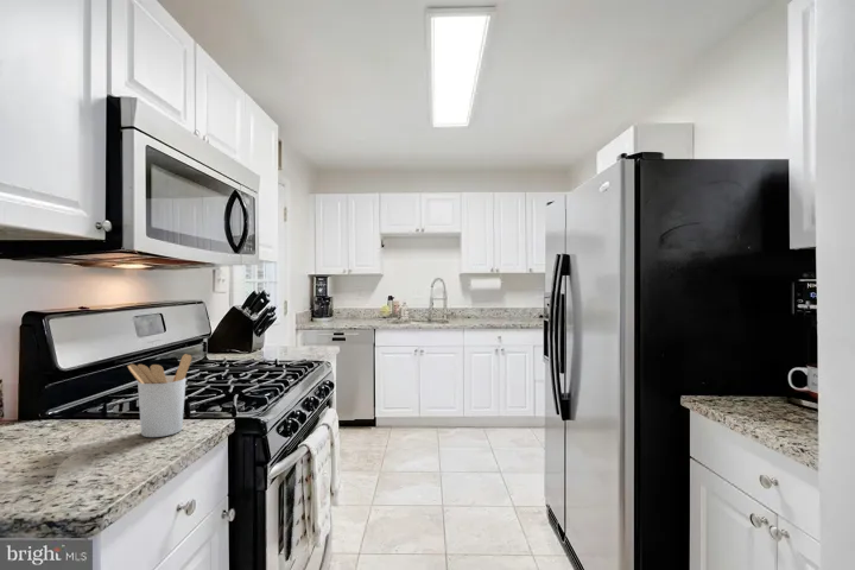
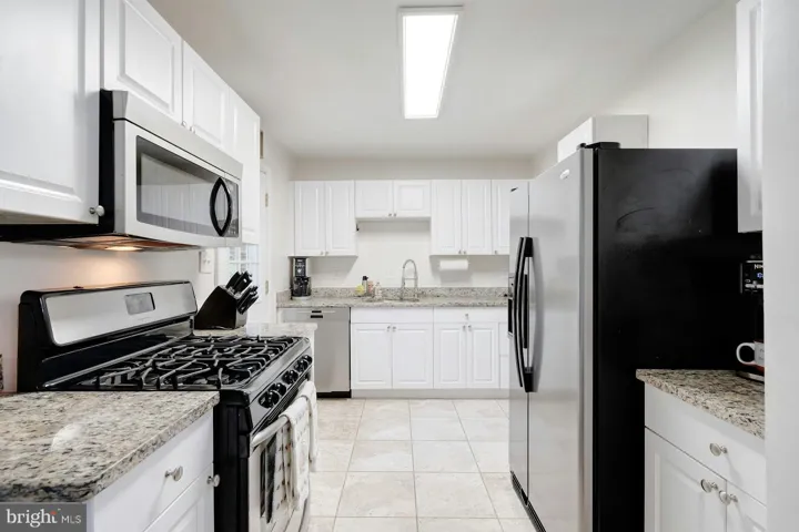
- utensil holder (157, 394)
